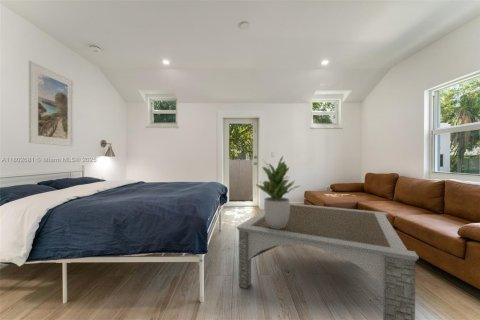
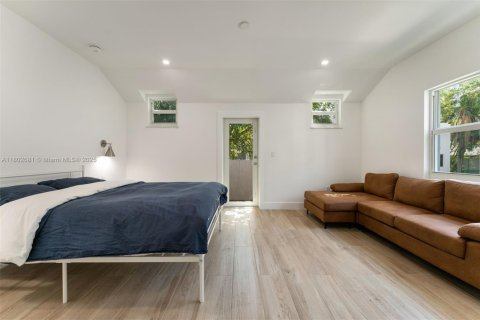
- coffee table (320, 245)
- potted plant (275, 190)
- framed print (53, 108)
